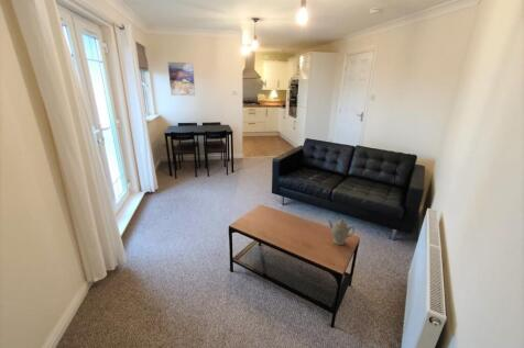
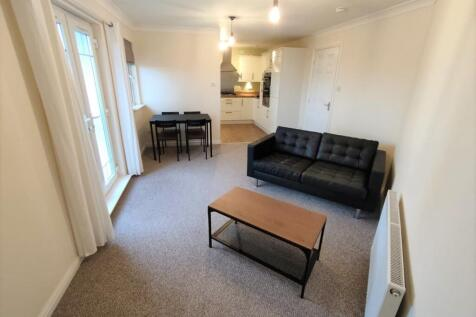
- wall art (182, 79)
- chinaware (340, 229)
